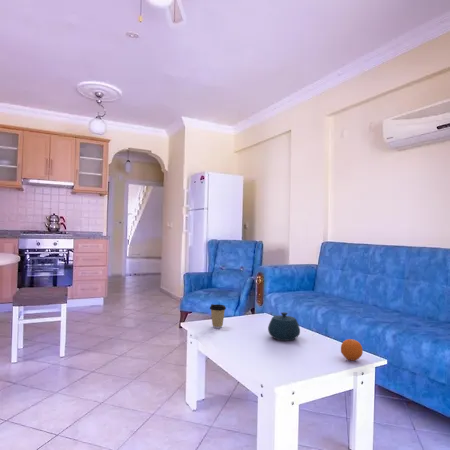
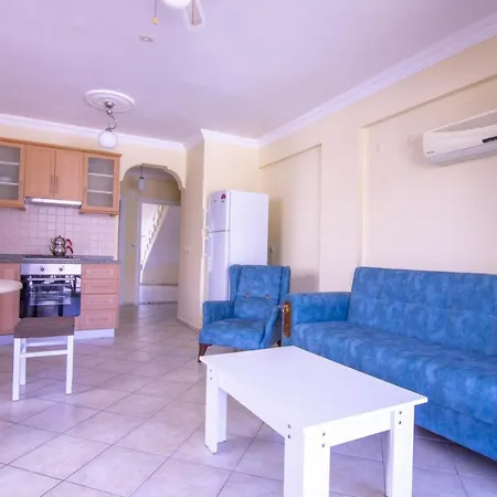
- coffee cup (217, 315)
- fruit (351, 349)
- teapot (284, 325)
